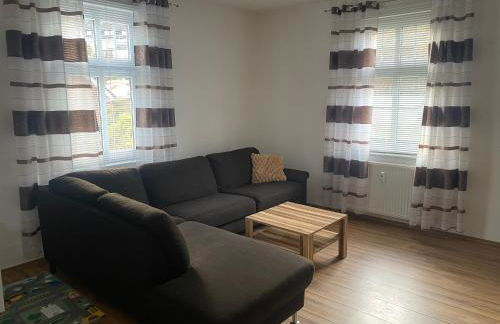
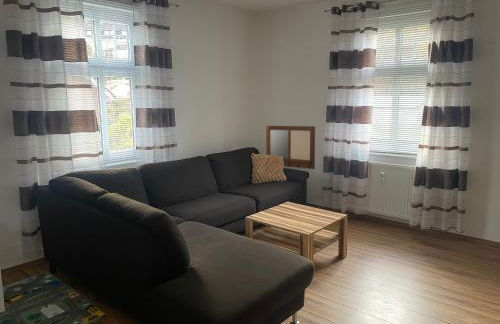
+ writing board (288, 146)
